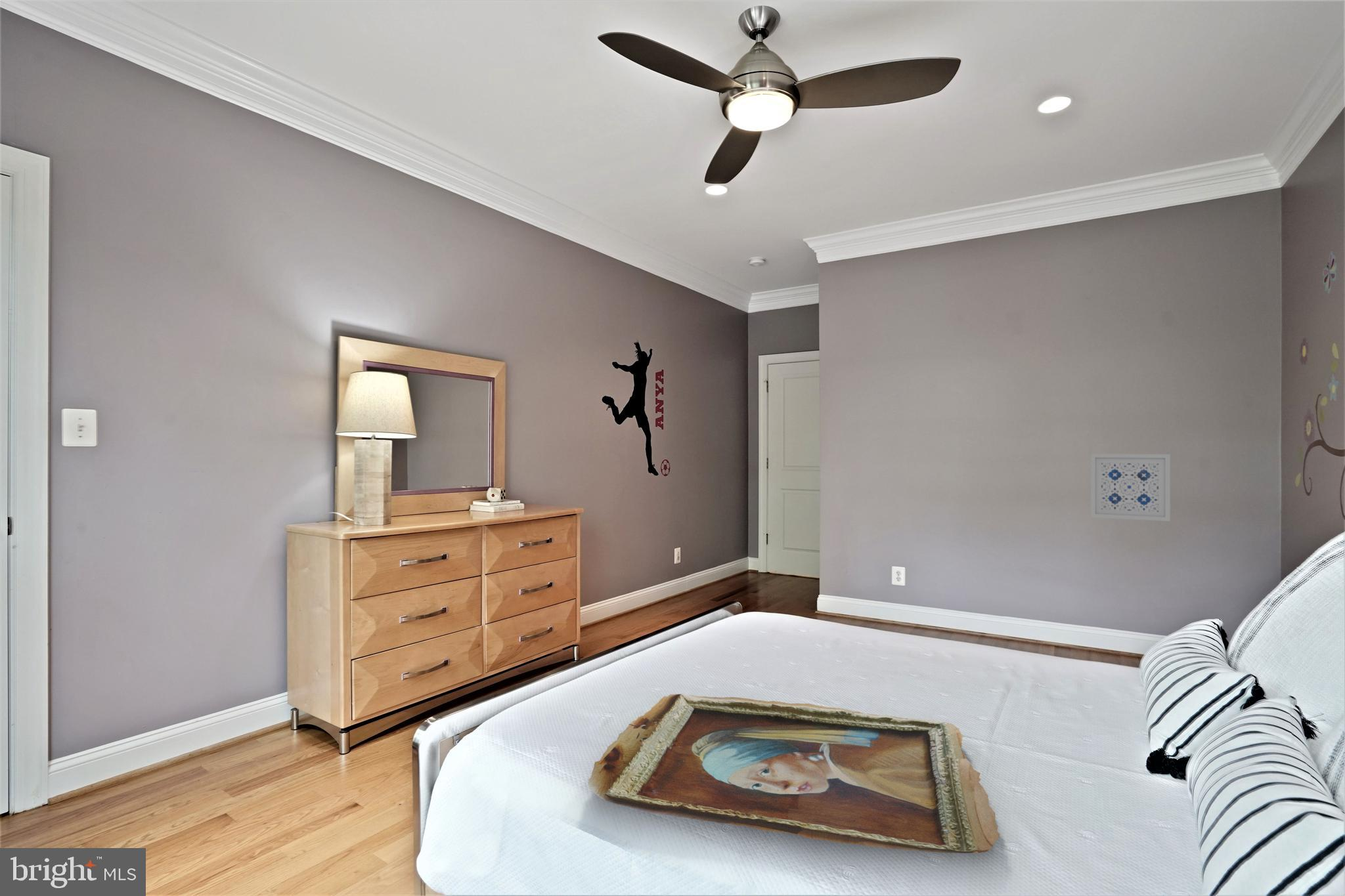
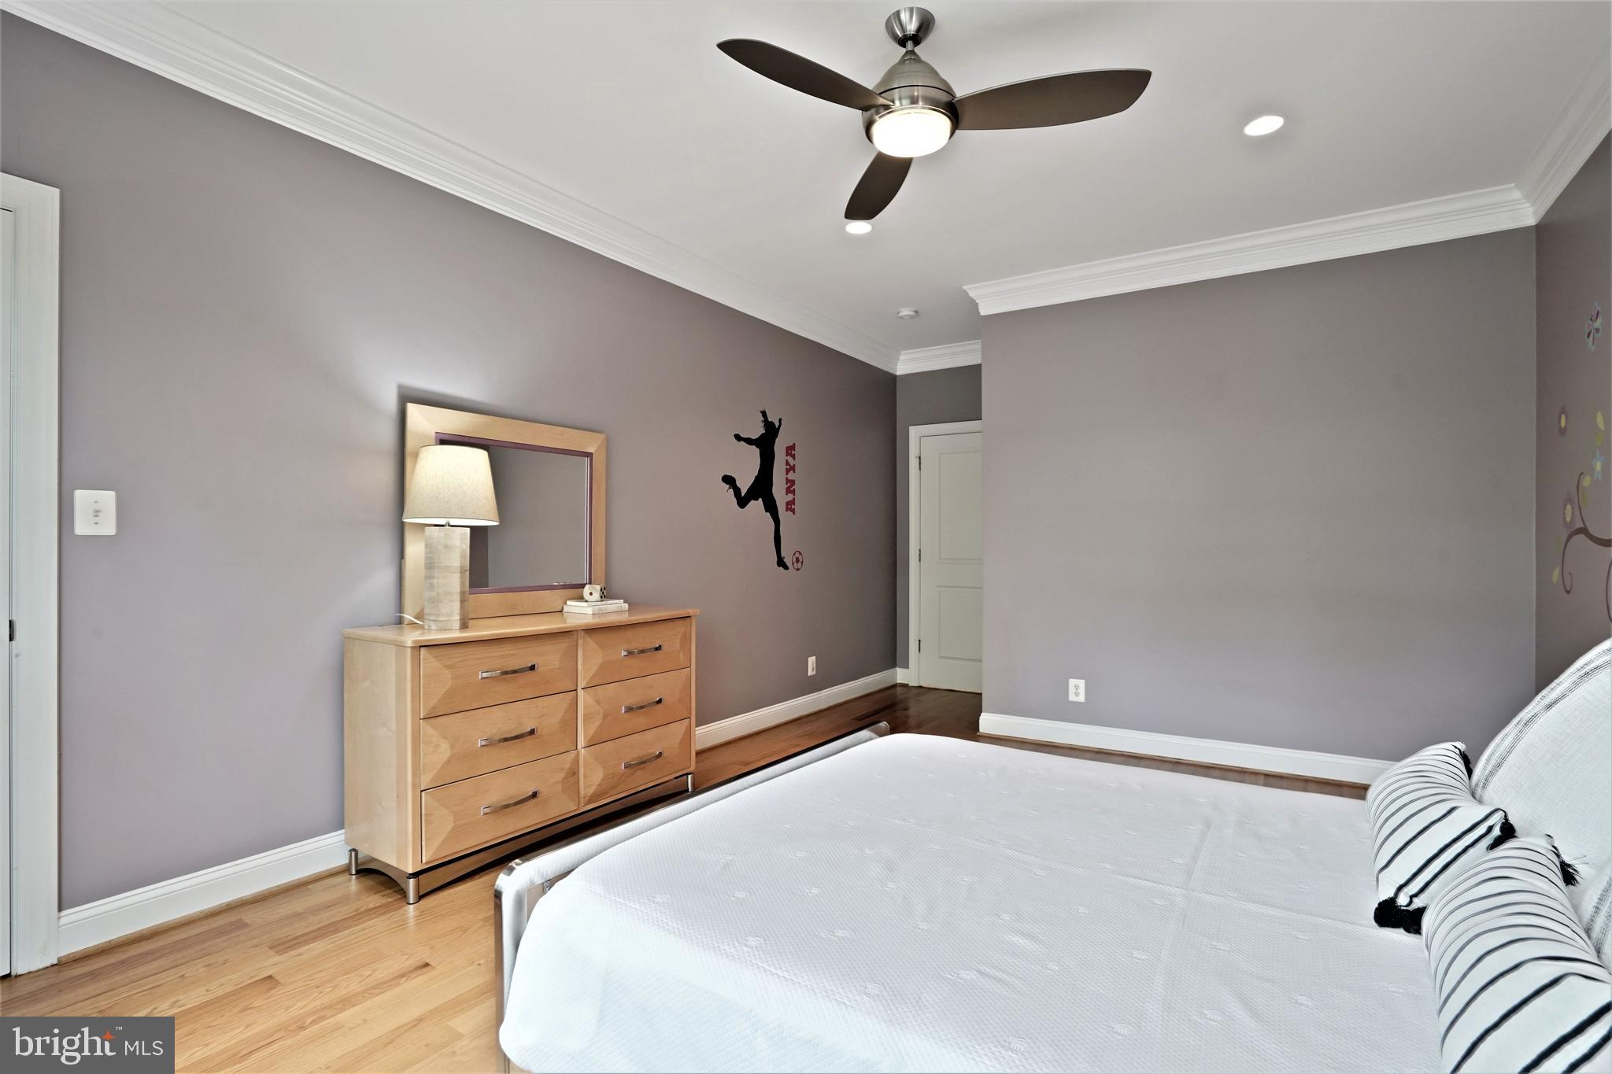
- wall art (1129, 486)
- tray (791, 757)
